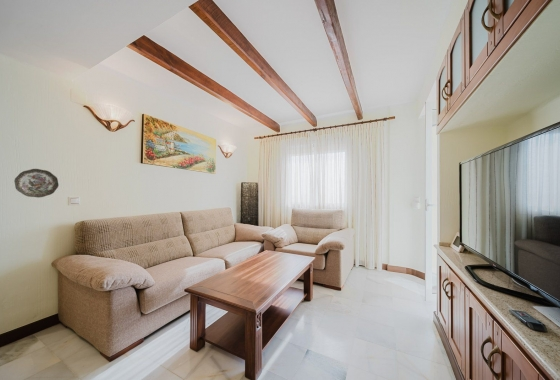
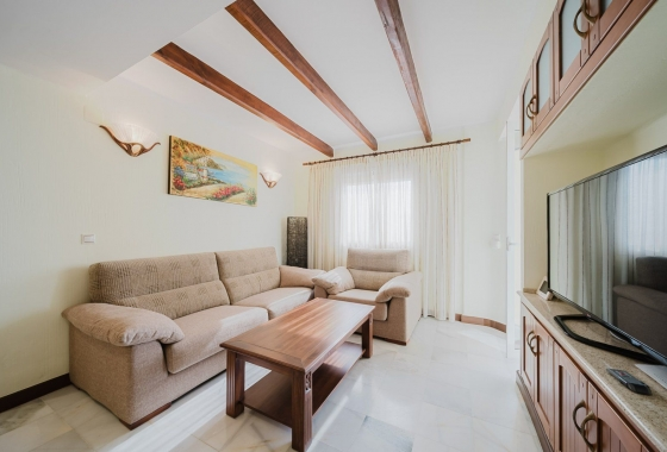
- decorative plate (37, 183)
